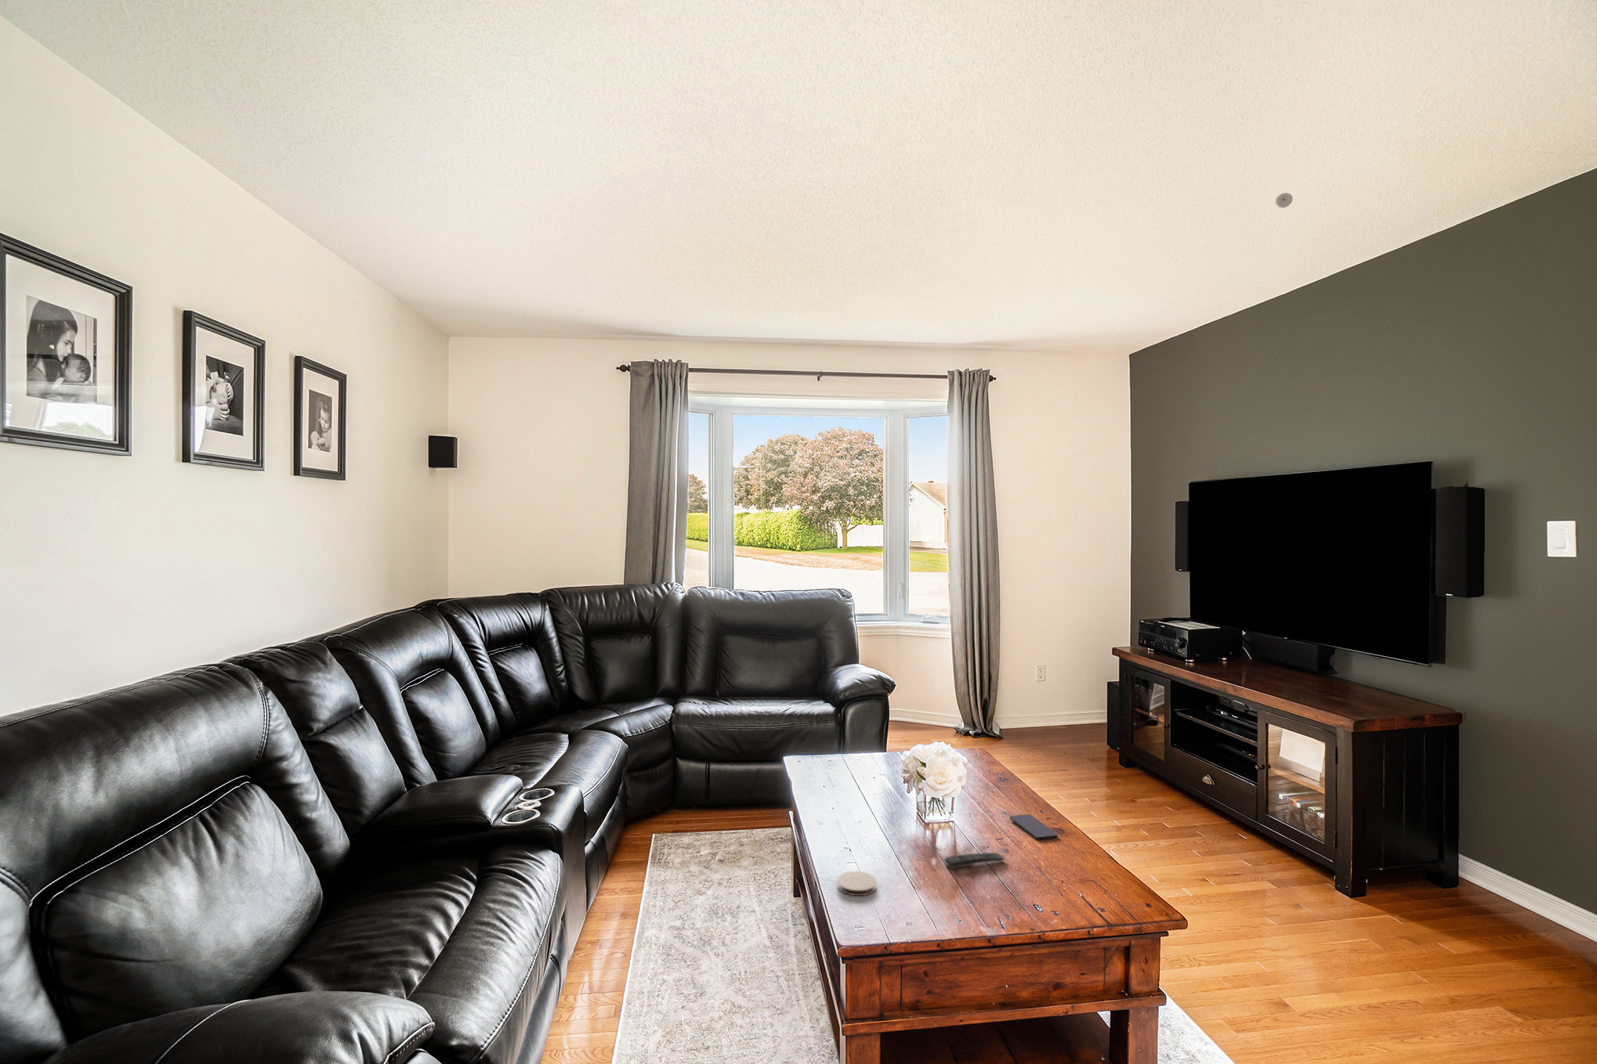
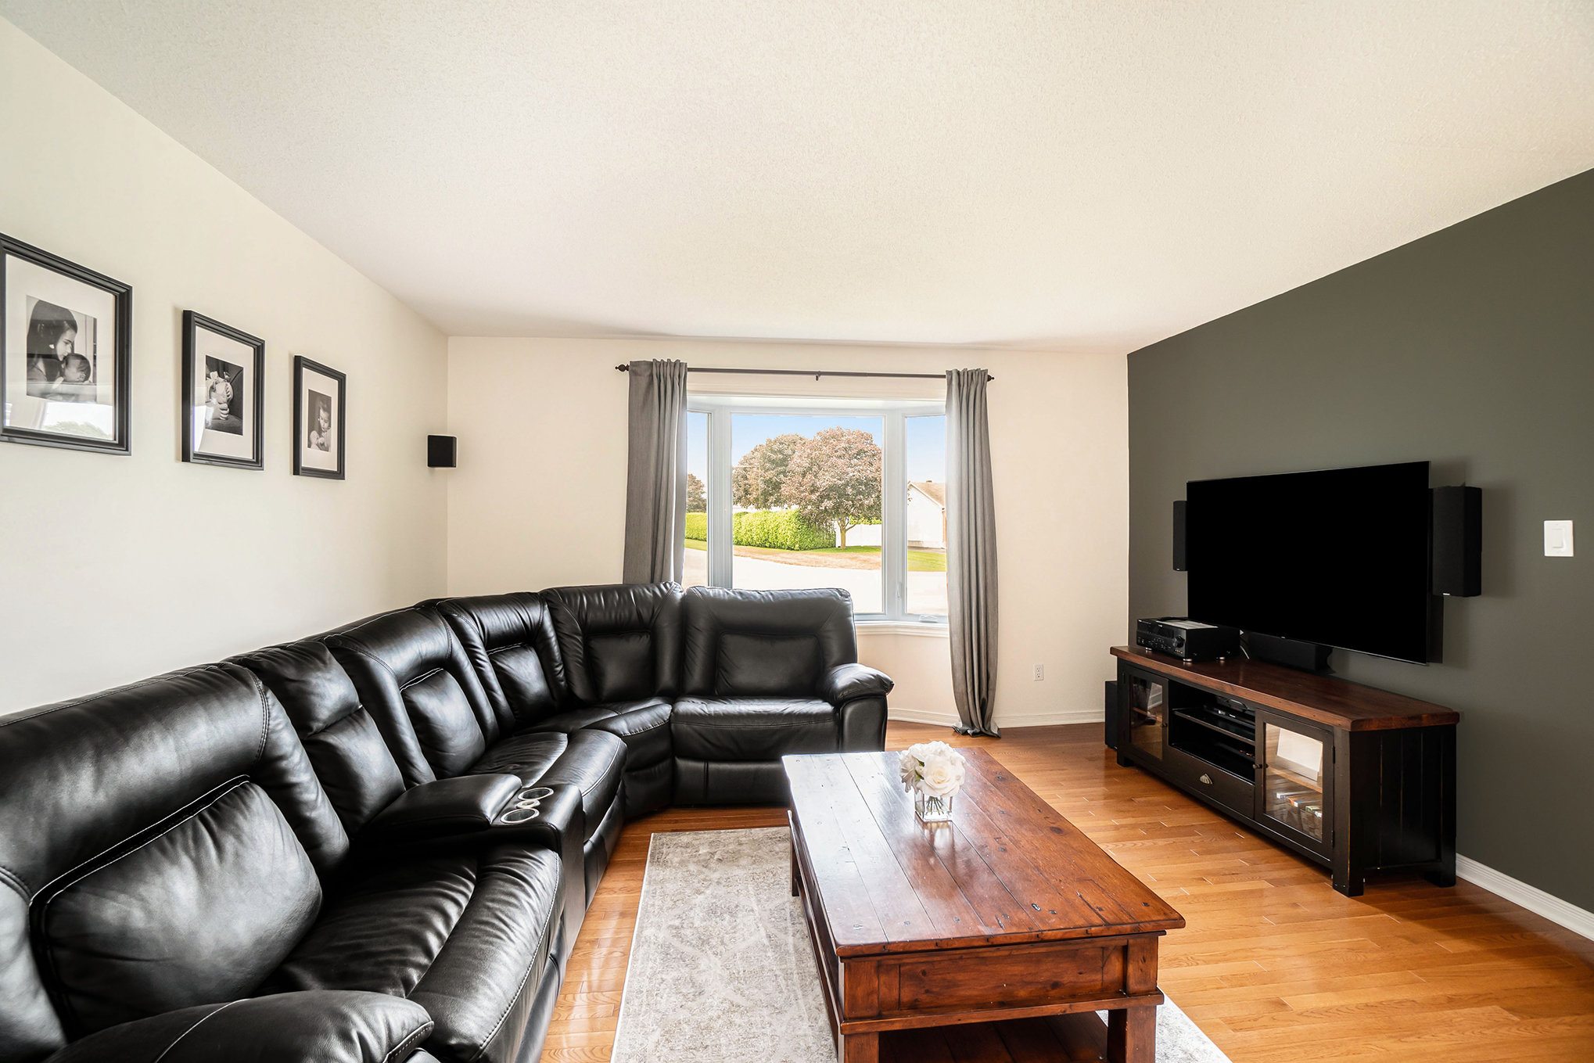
- smartphone (1033, 826)
- smoke detector (1283, 201)
- coaster (857, 882)
- remote control (976, 859)
